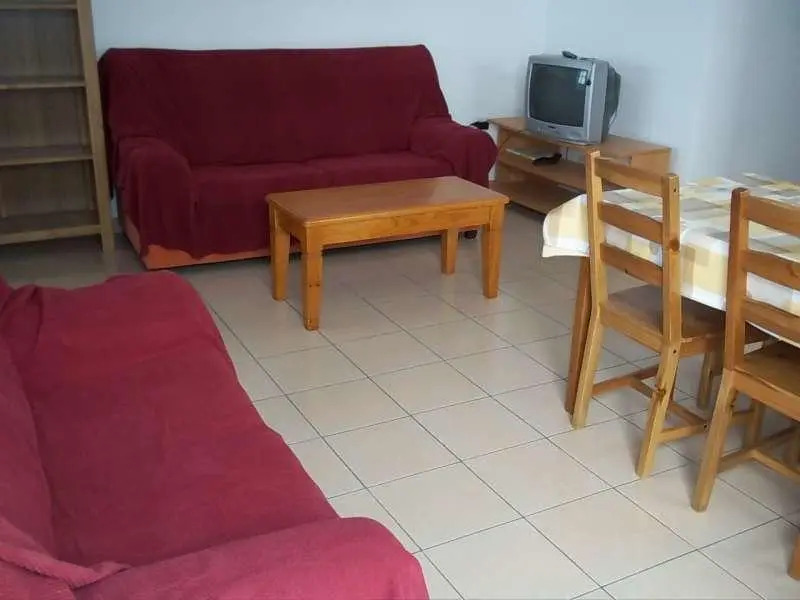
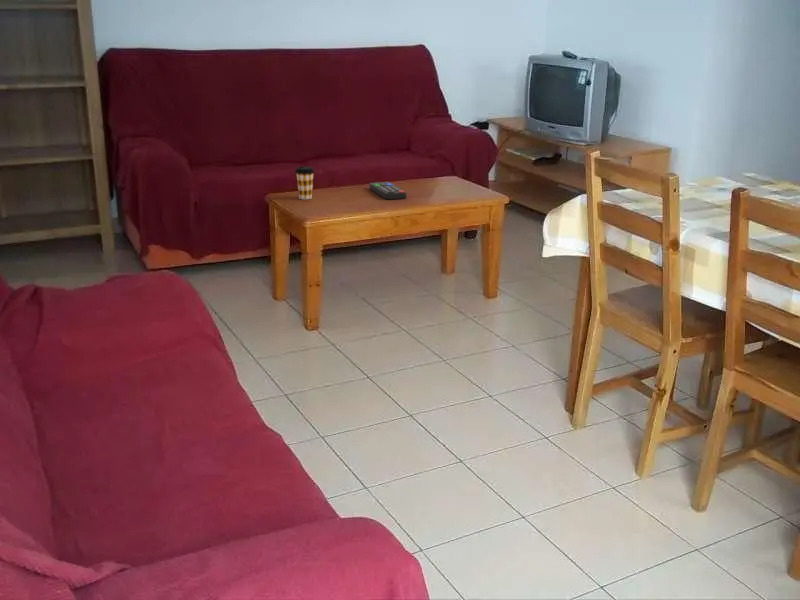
+ coffee cup (305, 182)
+ remote control (387, 189)
